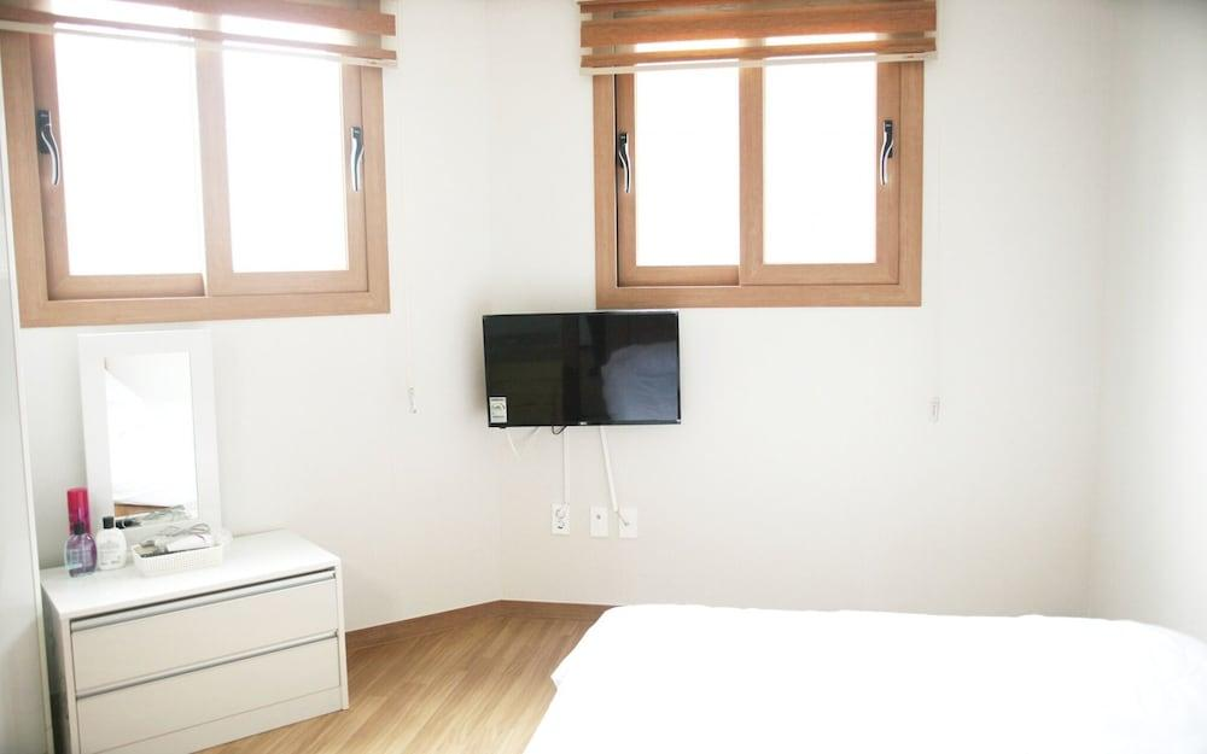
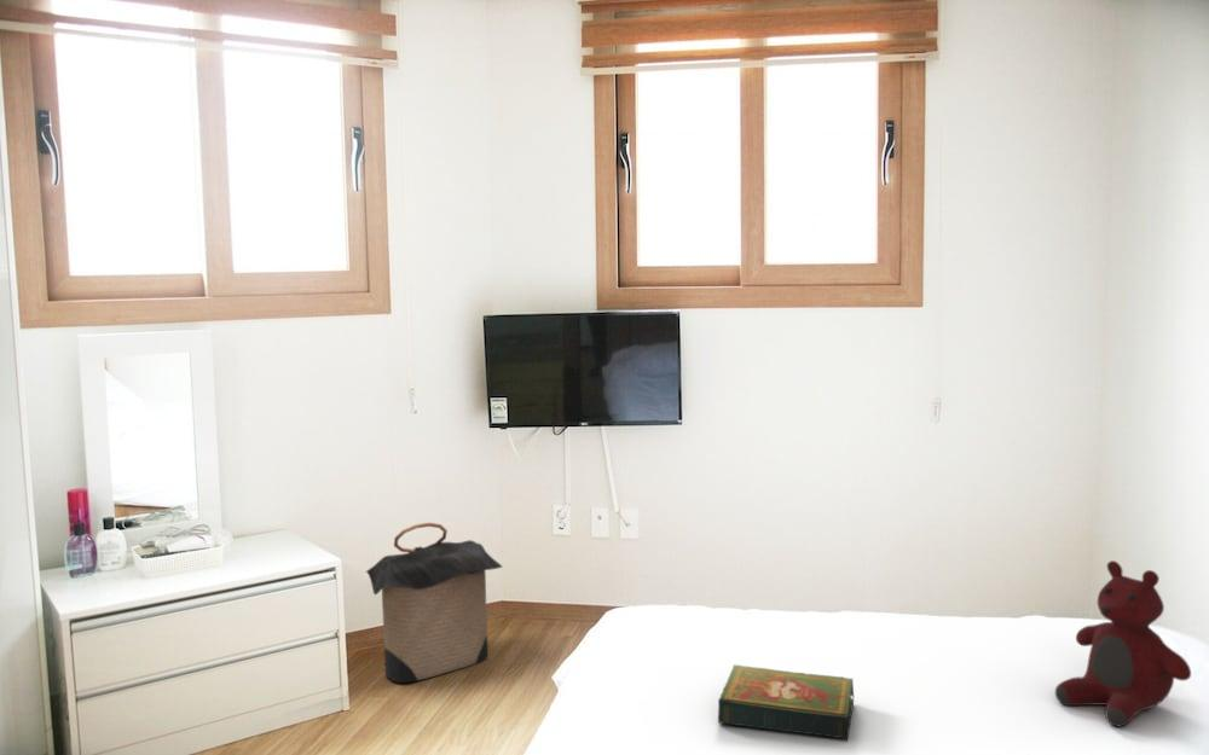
+ book (787, 699)
+ laundry hamper (435, 590)
+ teddy bear (1116, 639)
